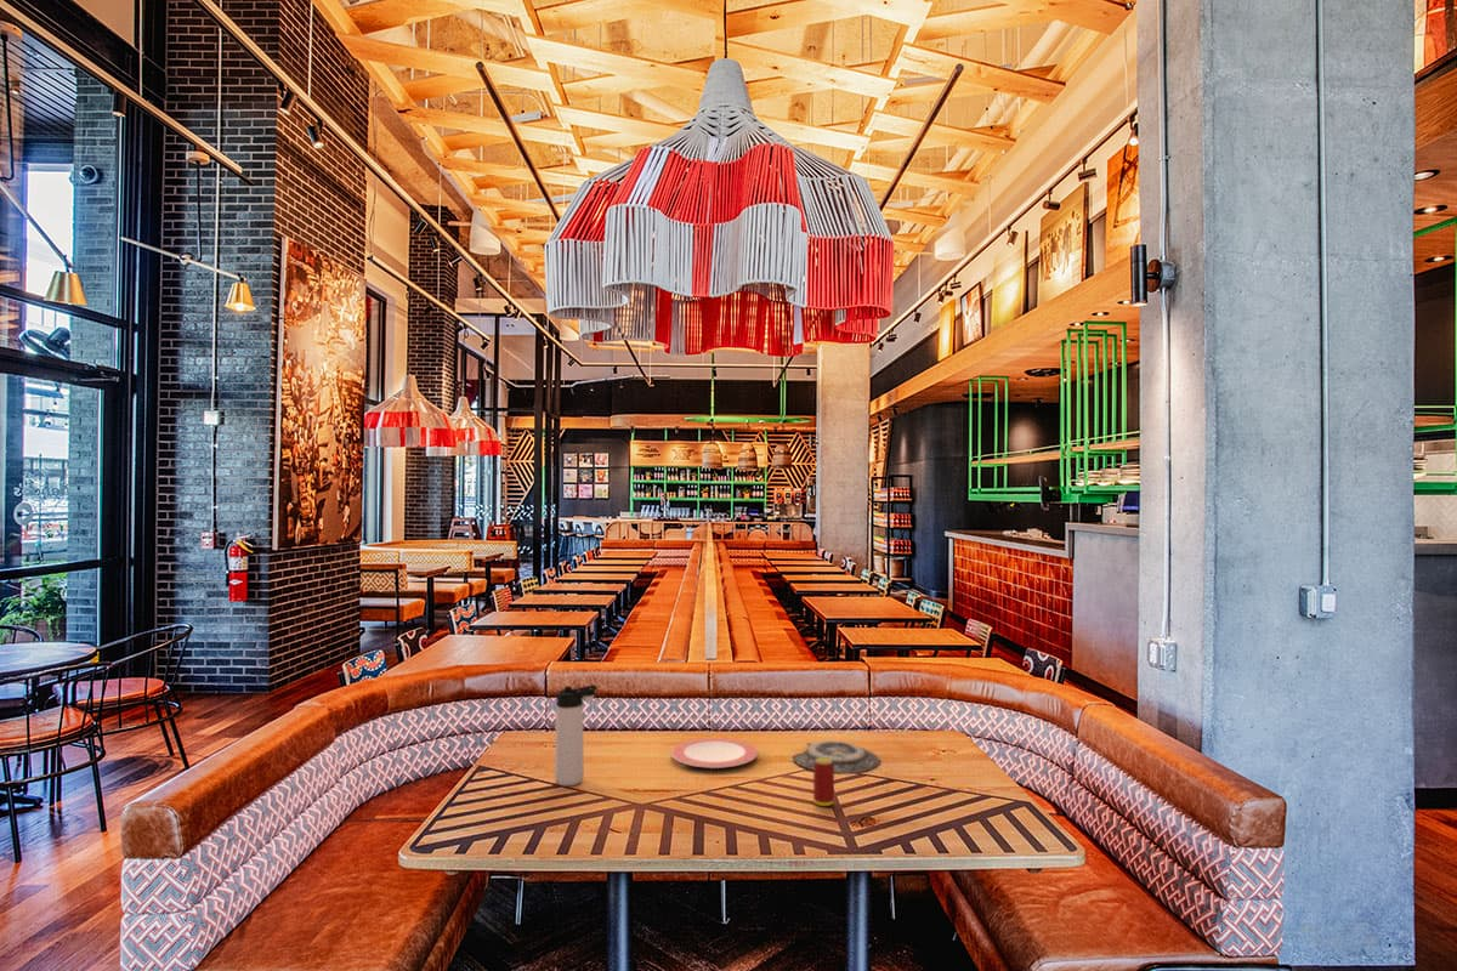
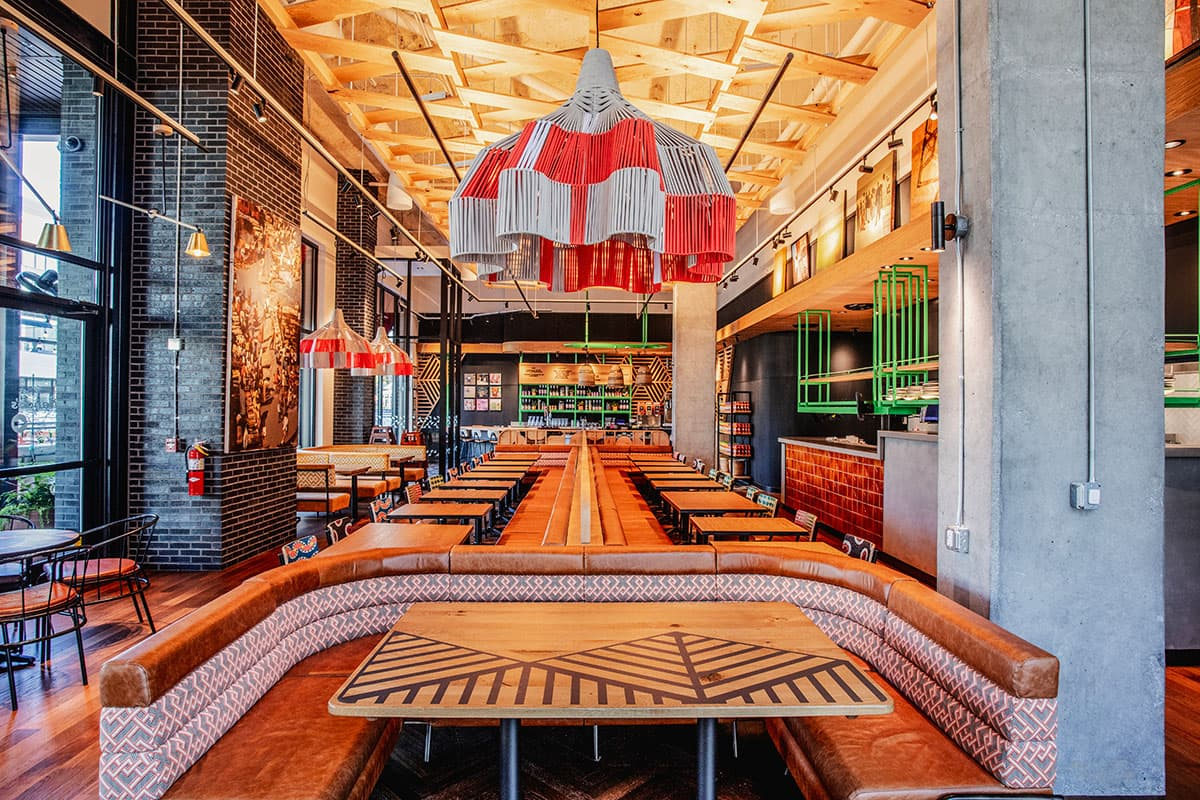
- thermos bottle (576, 733)
- plate (714, 754)
- beverage can (823, 782)
- plate (835, 753)
